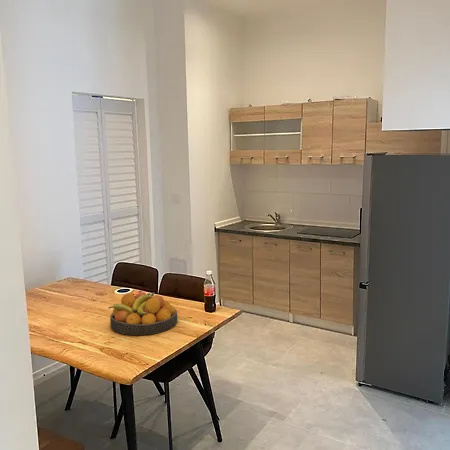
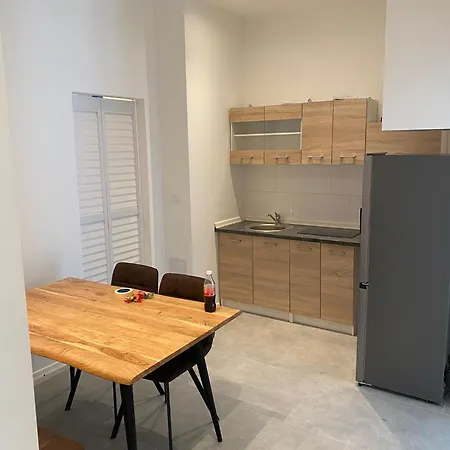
- fruit bowl (143, 308)
